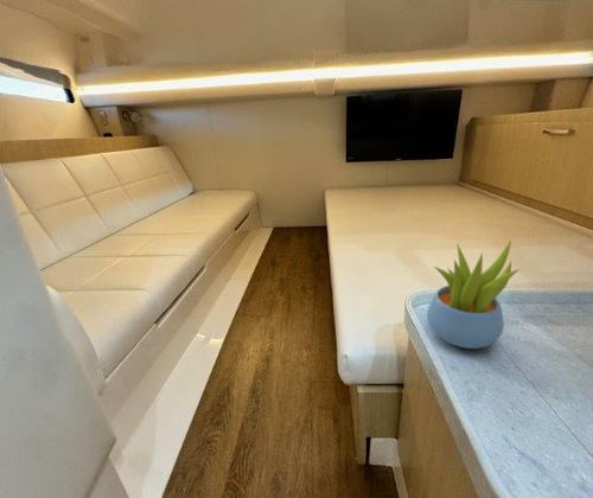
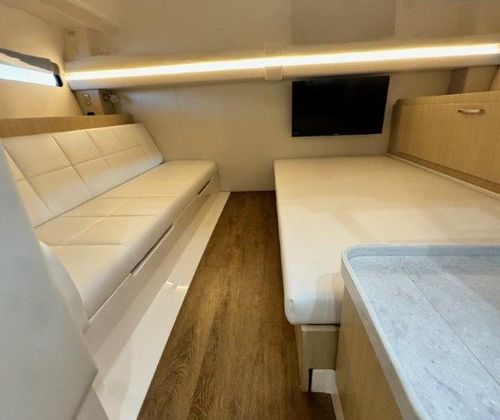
- succulent plant (468, 292)
